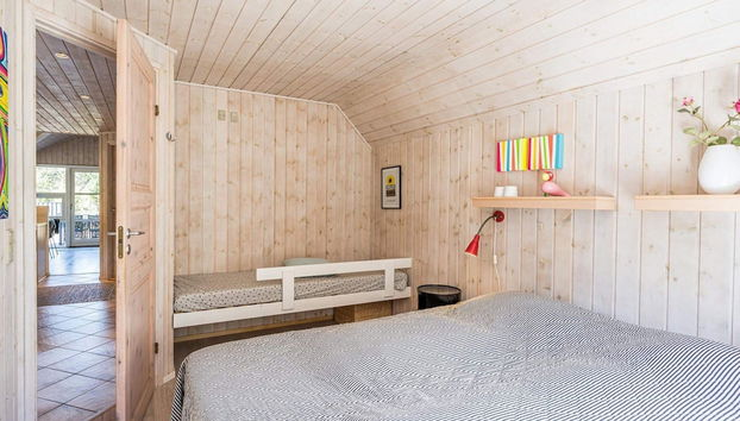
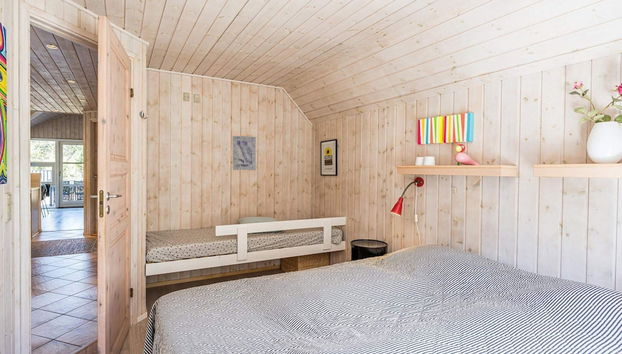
+ wall art (244, 153)
